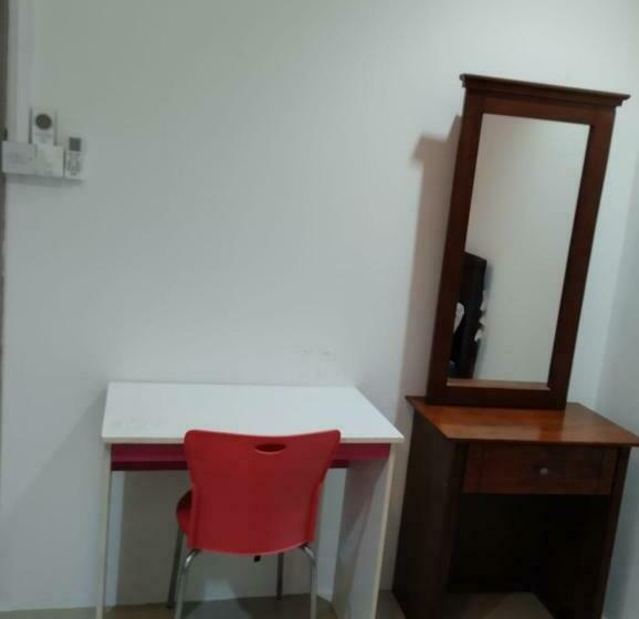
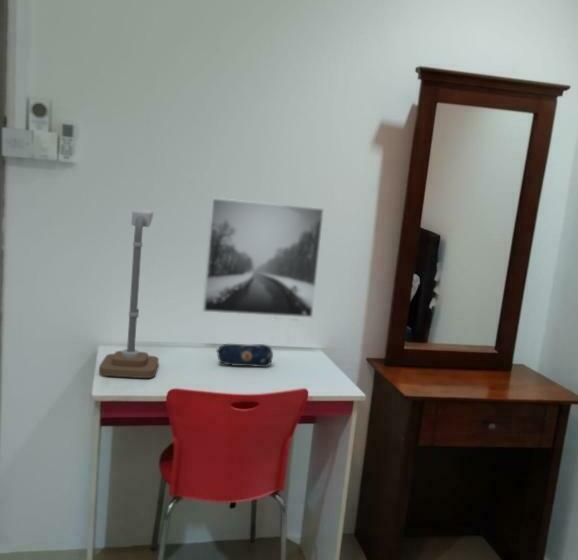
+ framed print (263, 259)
+ pencil case (245, 354)
+ desk lamp (136, 289)
